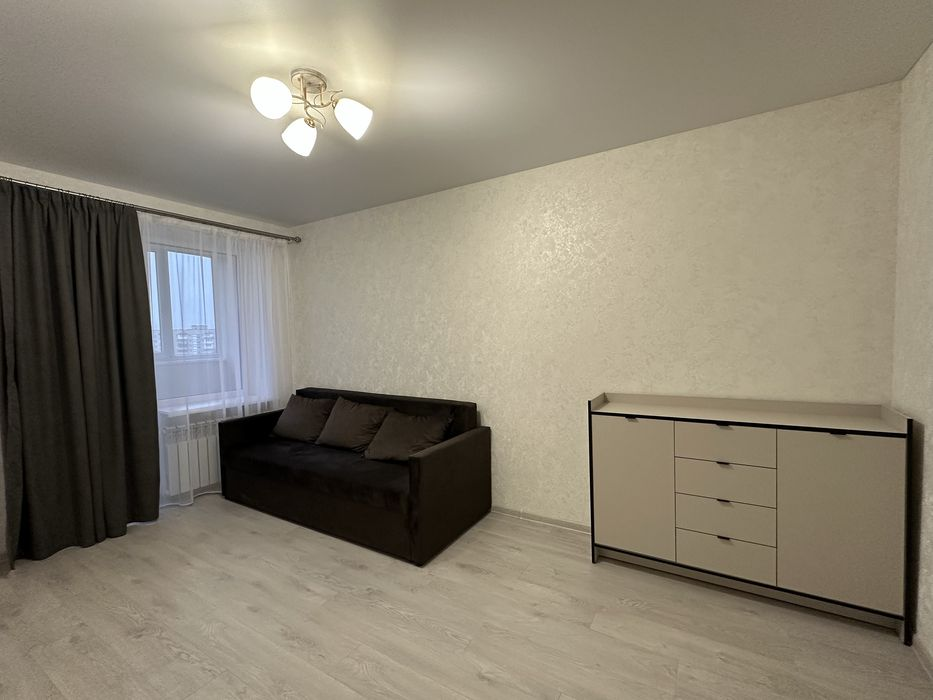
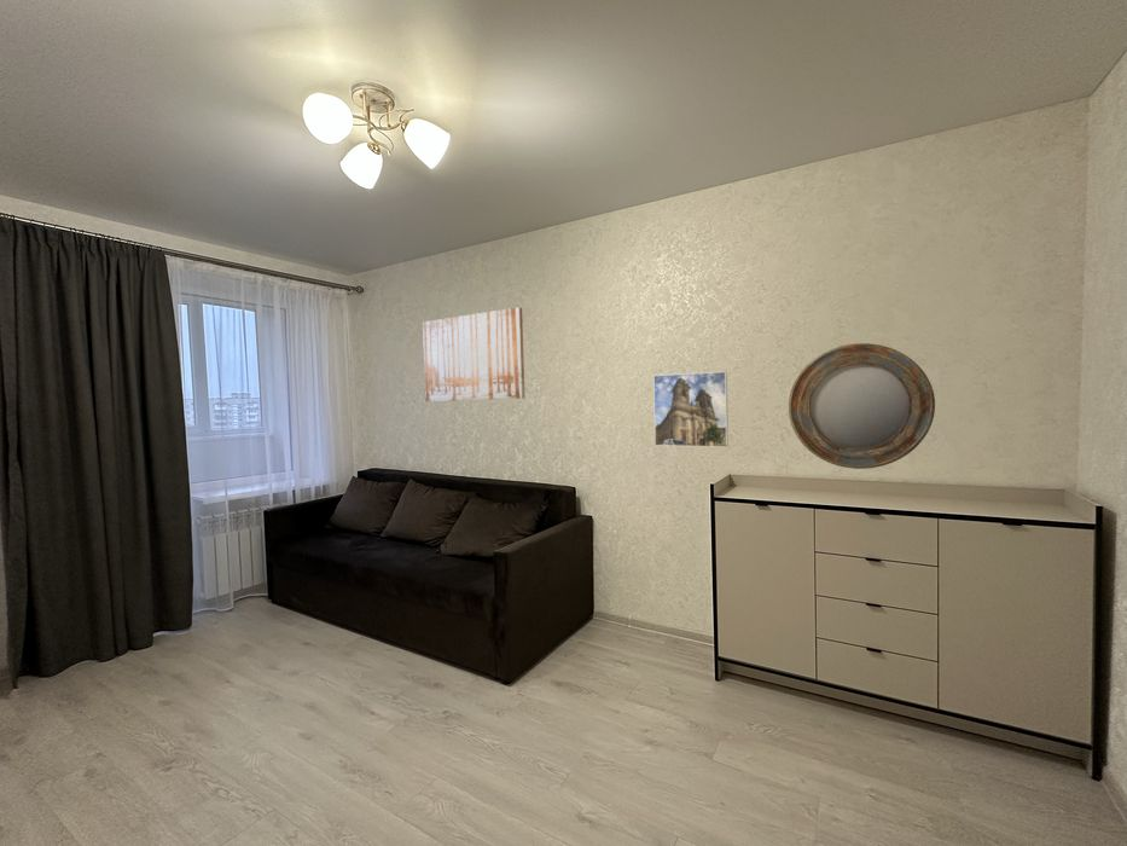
+ home mirror (856, 406)
+ wall art (470, 358)
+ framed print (689, 410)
